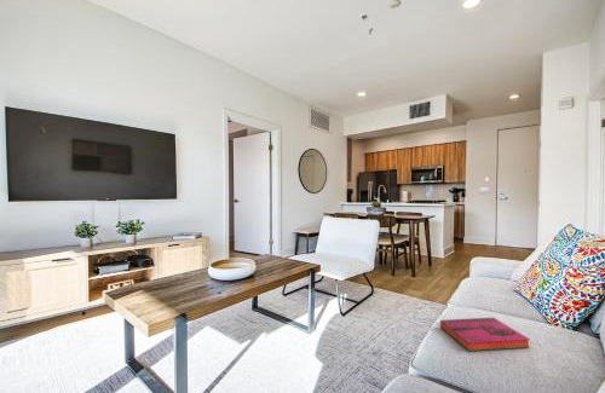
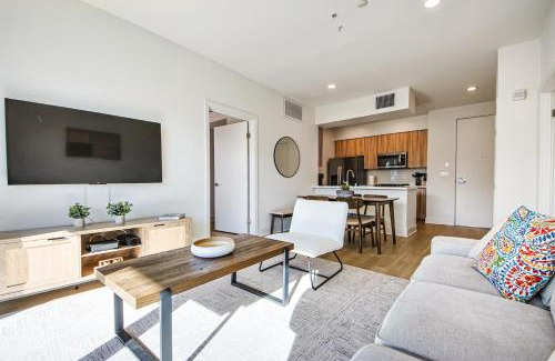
- hardback book (482, 333)
